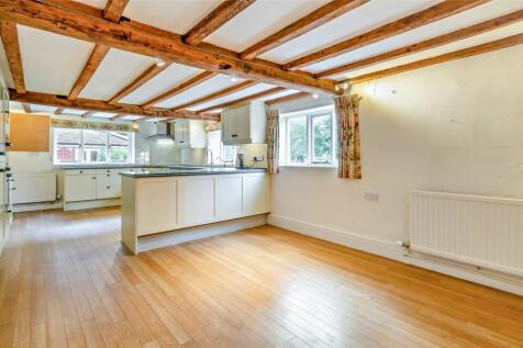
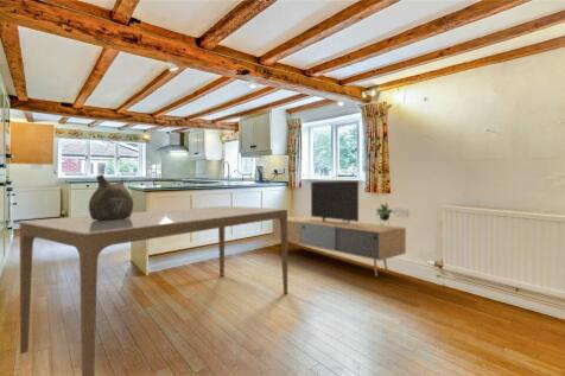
+ media console (330, 221)
+ ceramic jug (112, 196)
+ dining table (179, 234)
